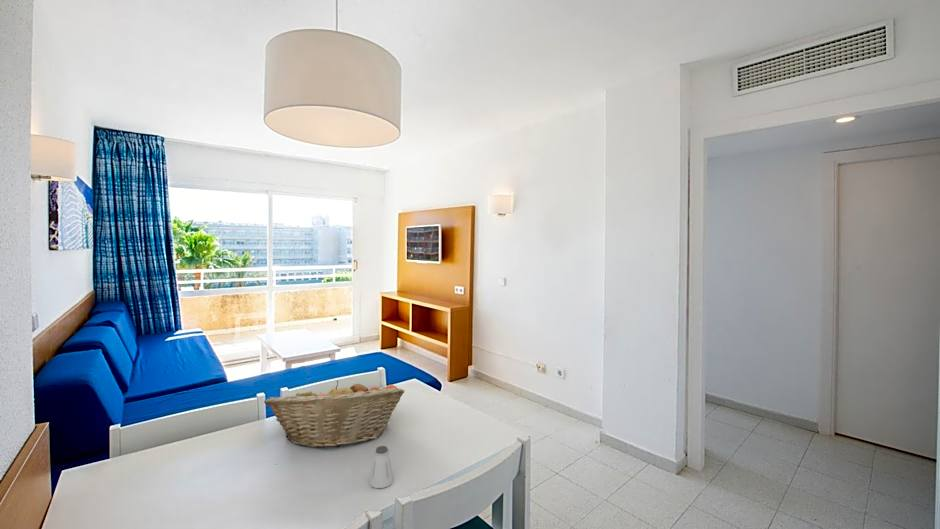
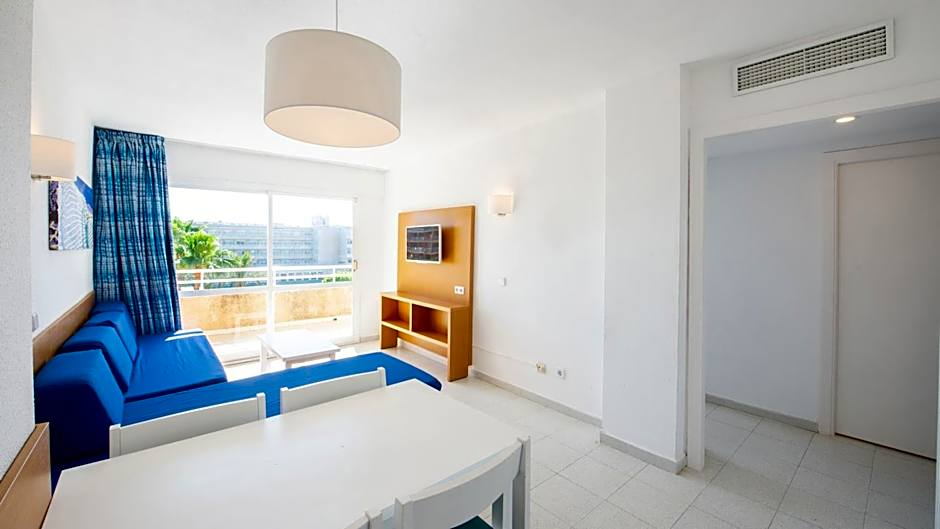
- fruit basket (337, 406)
- saltshaker (381, 464)
